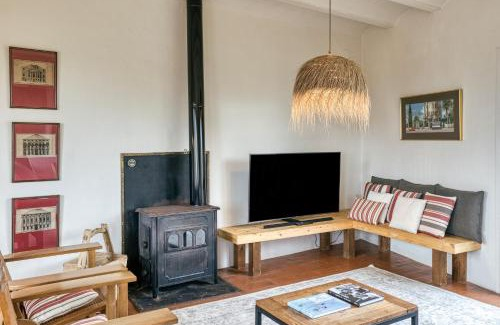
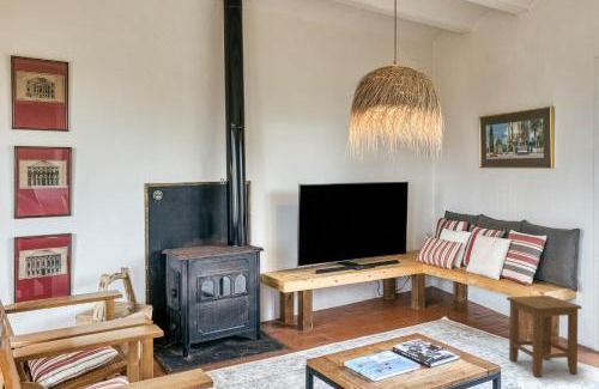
+ stool (541, 334)
